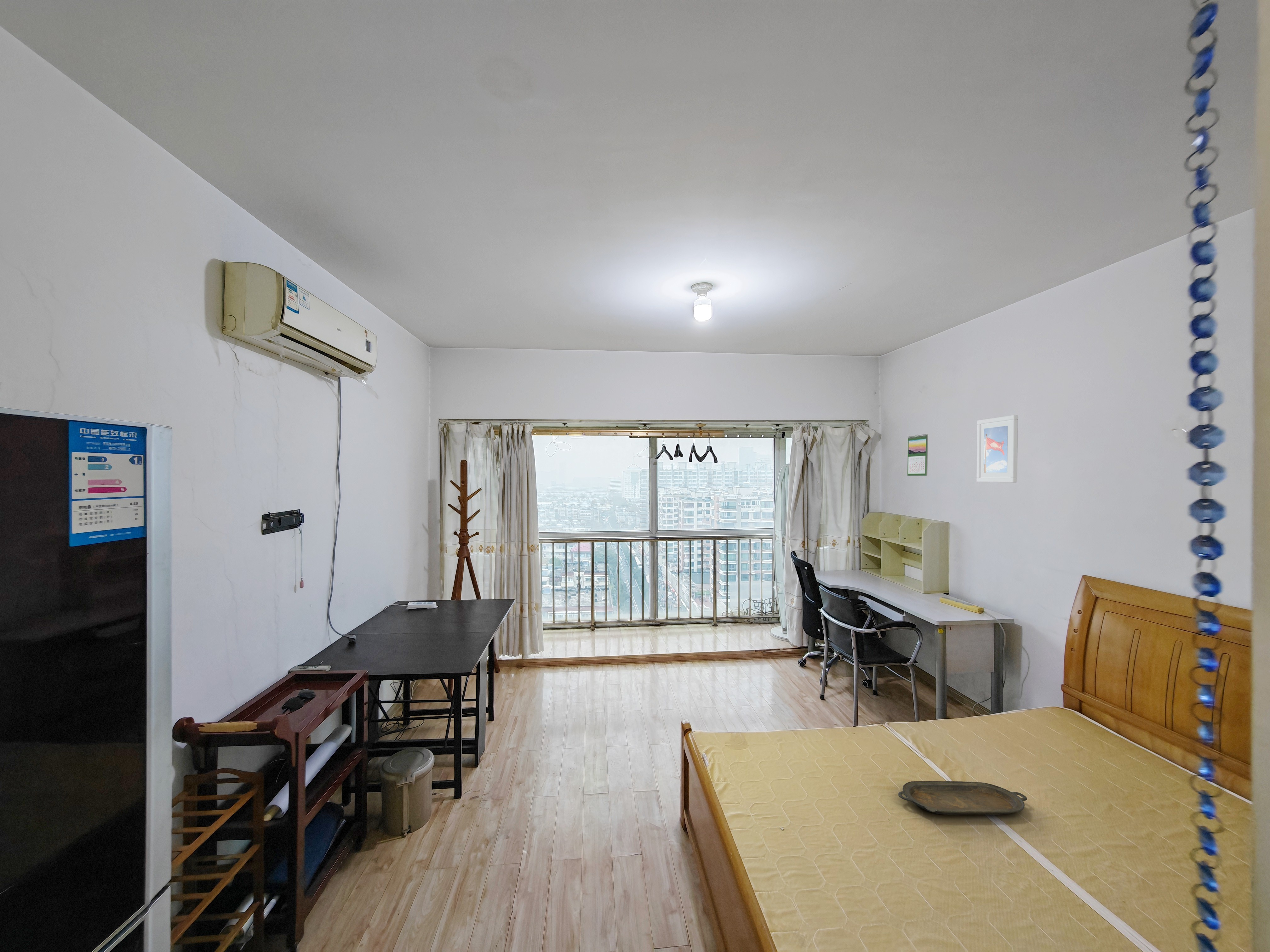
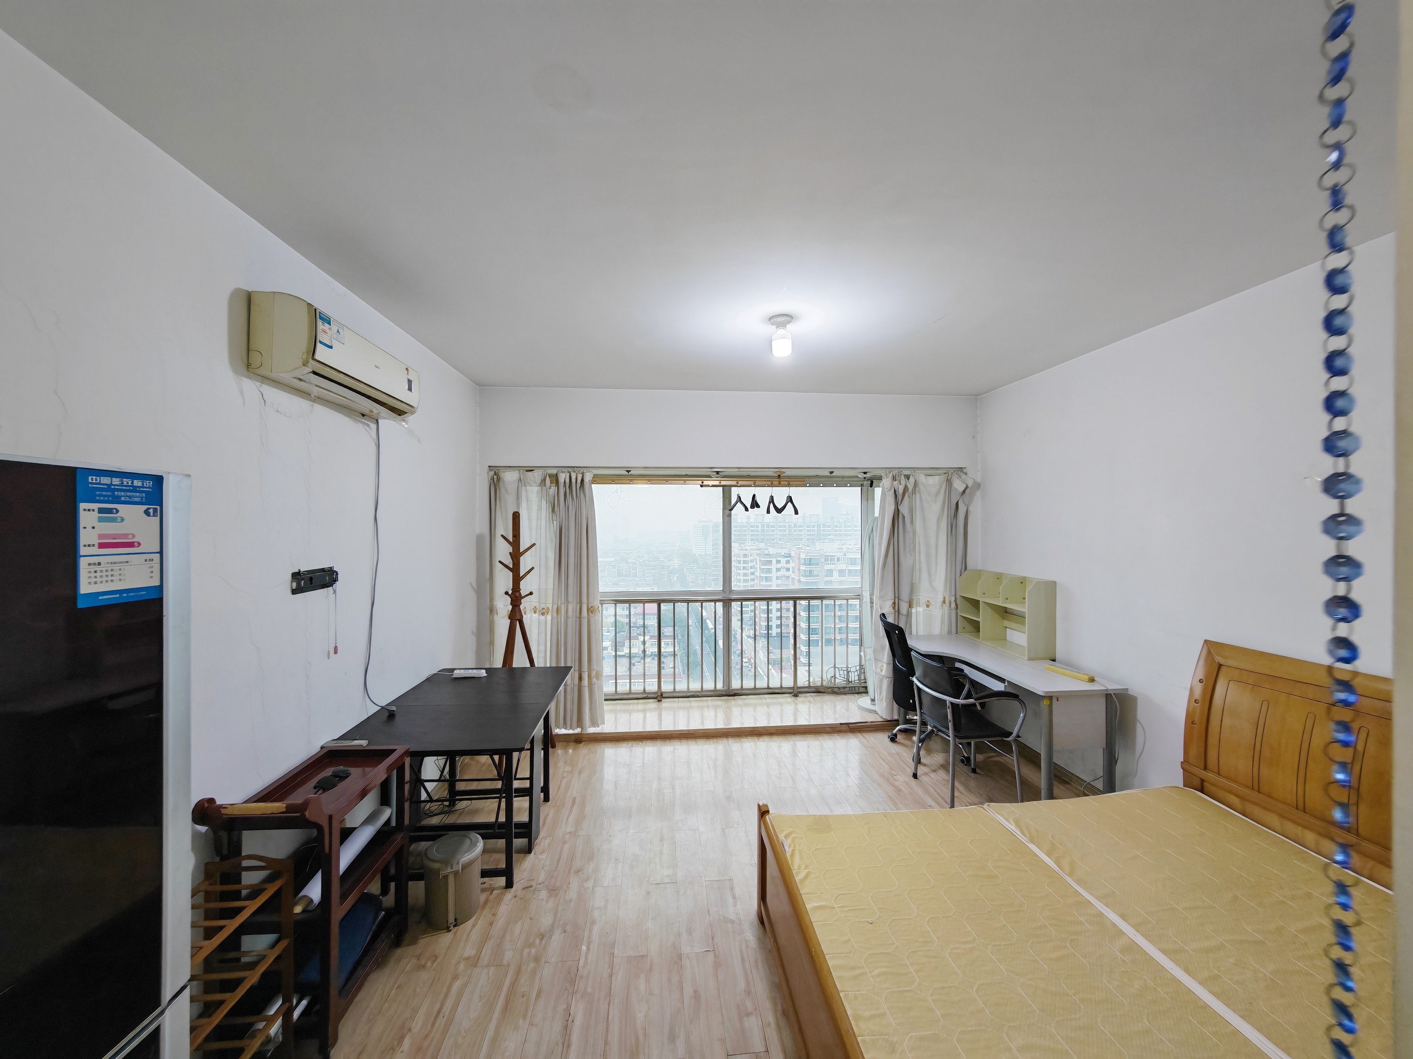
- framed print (996, 450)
- calendar (917, 455)
- serving tray (962, 799)
